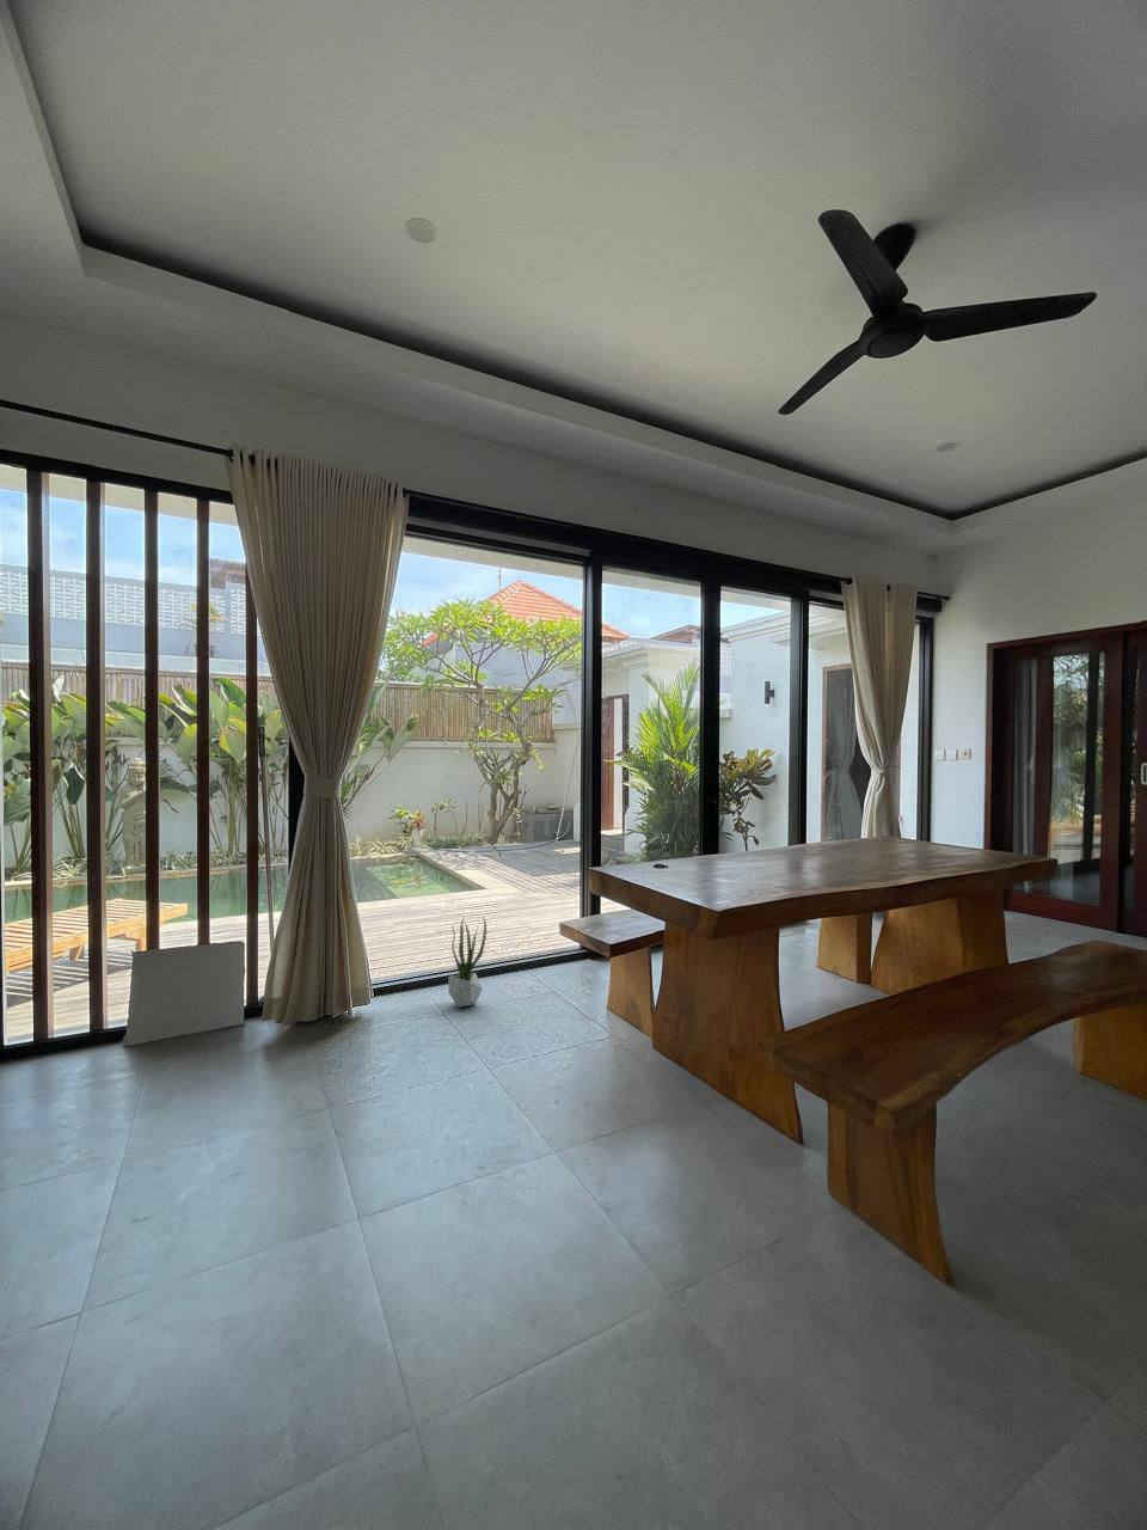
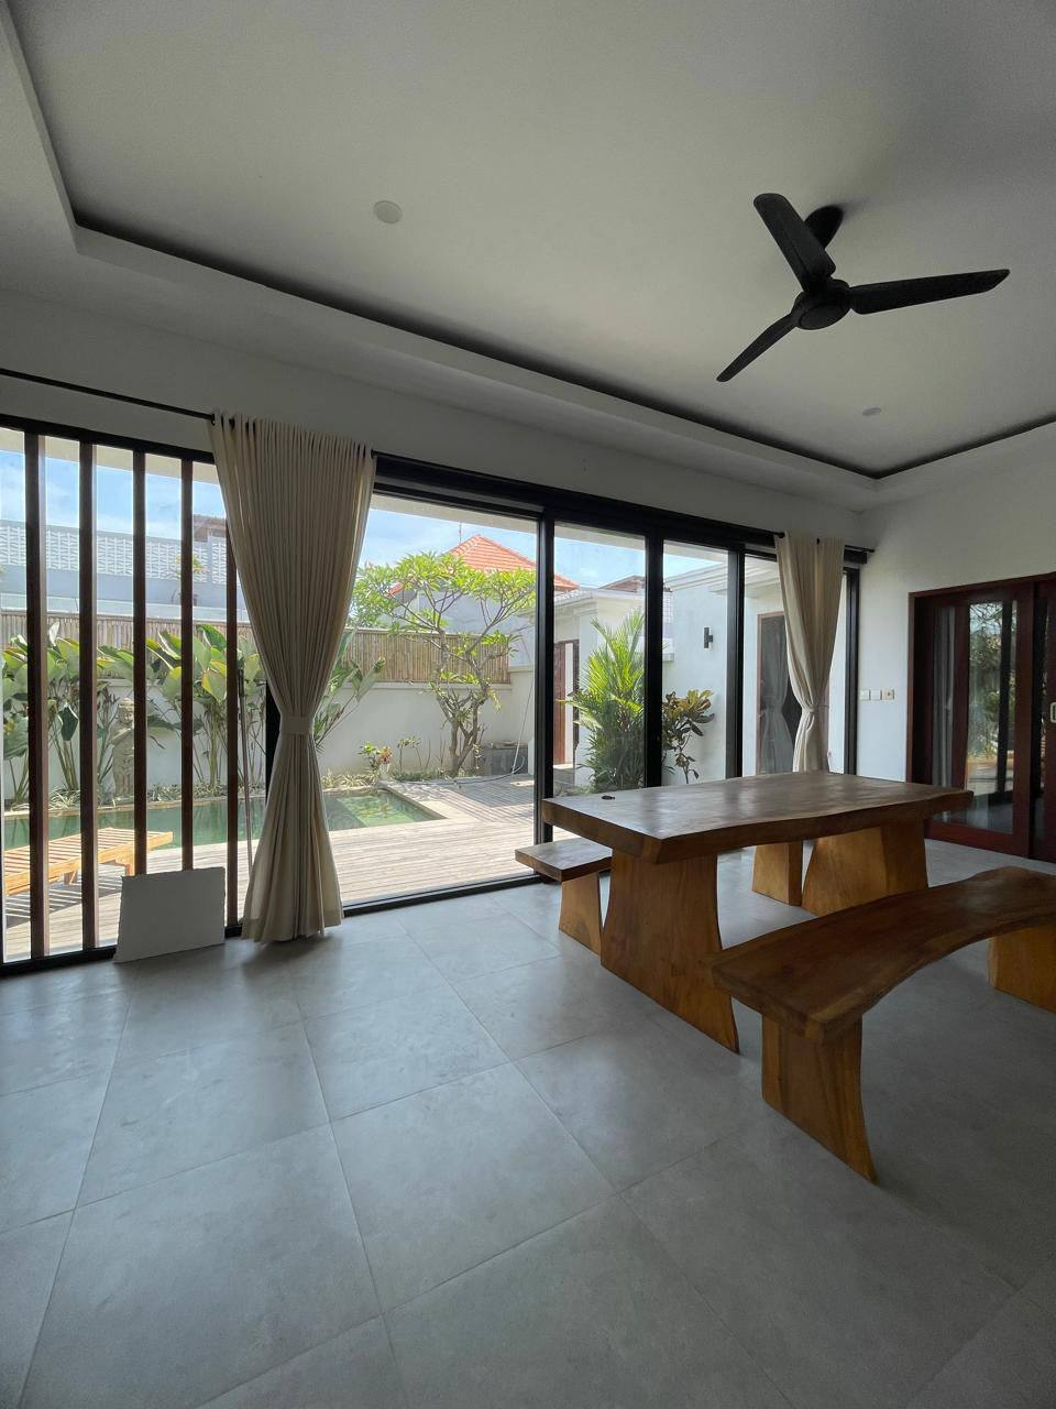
- potted plant (469, 960)
